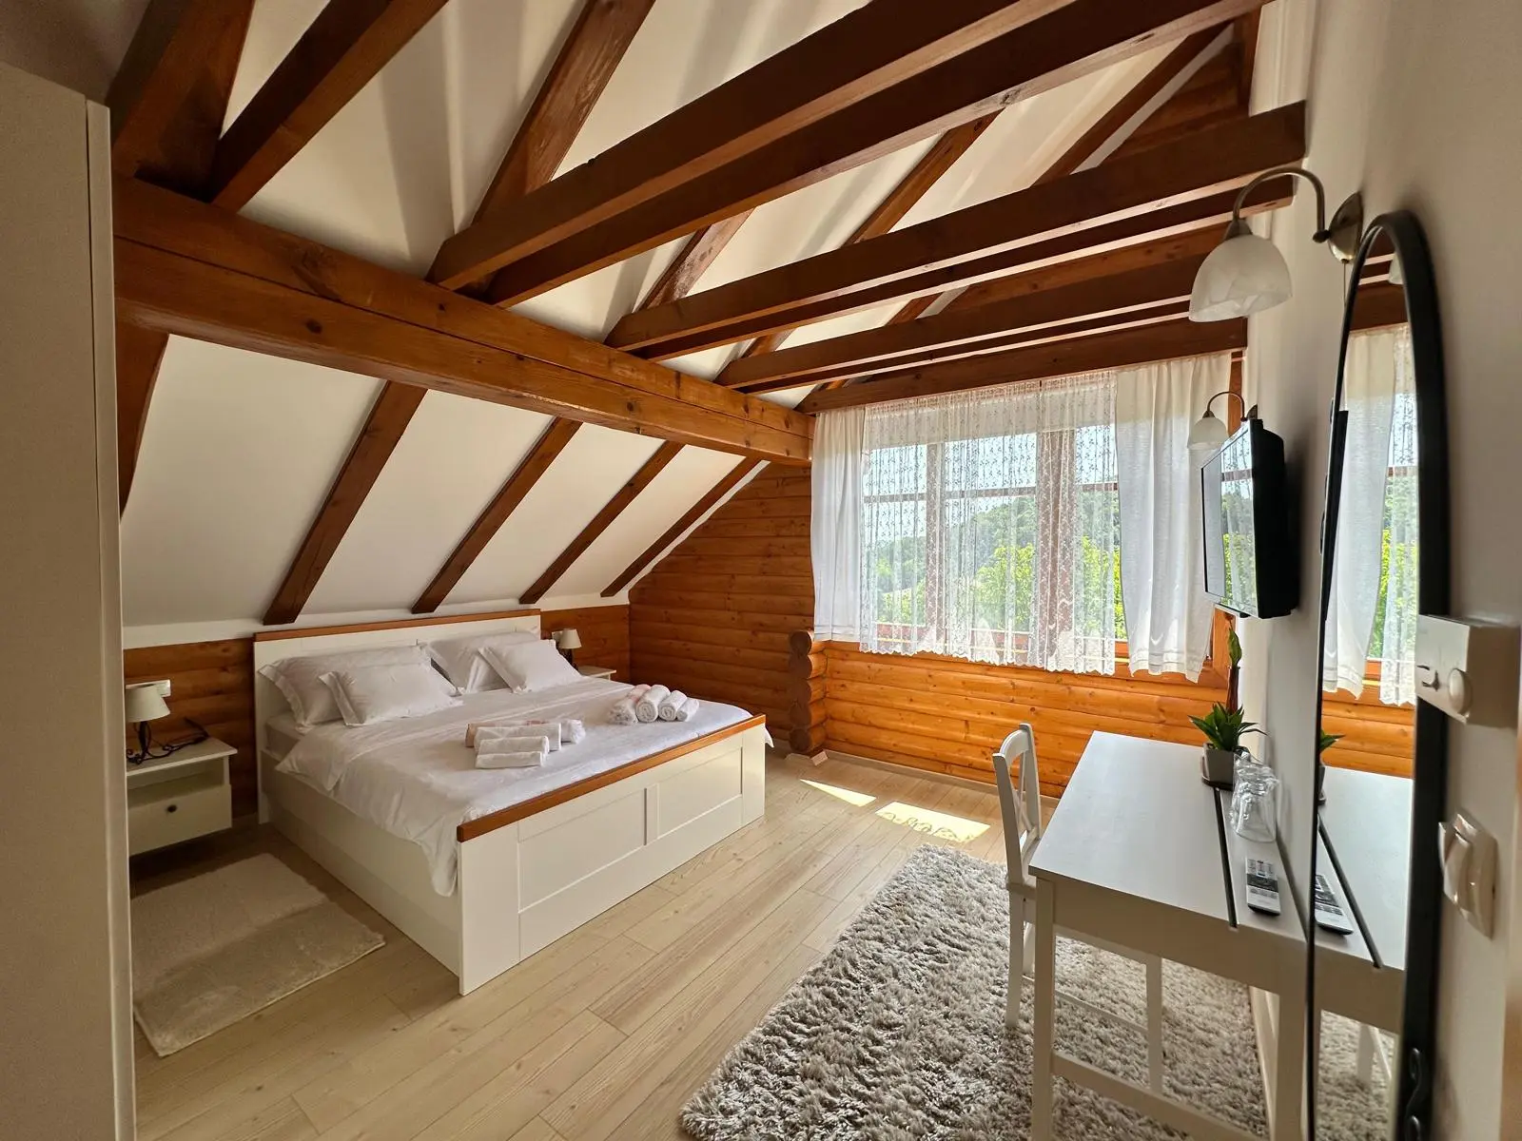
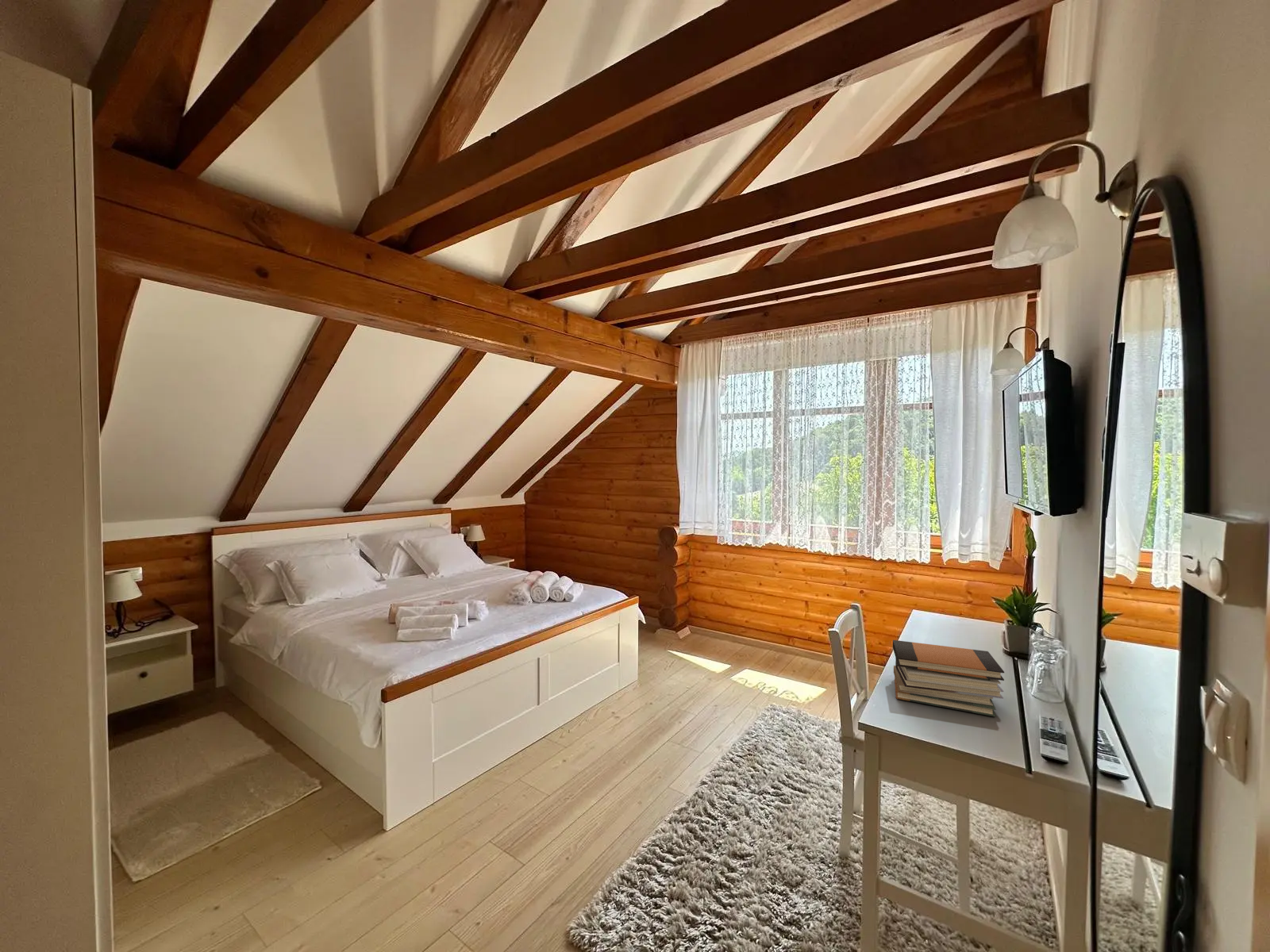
+ book stack (944, 675)
